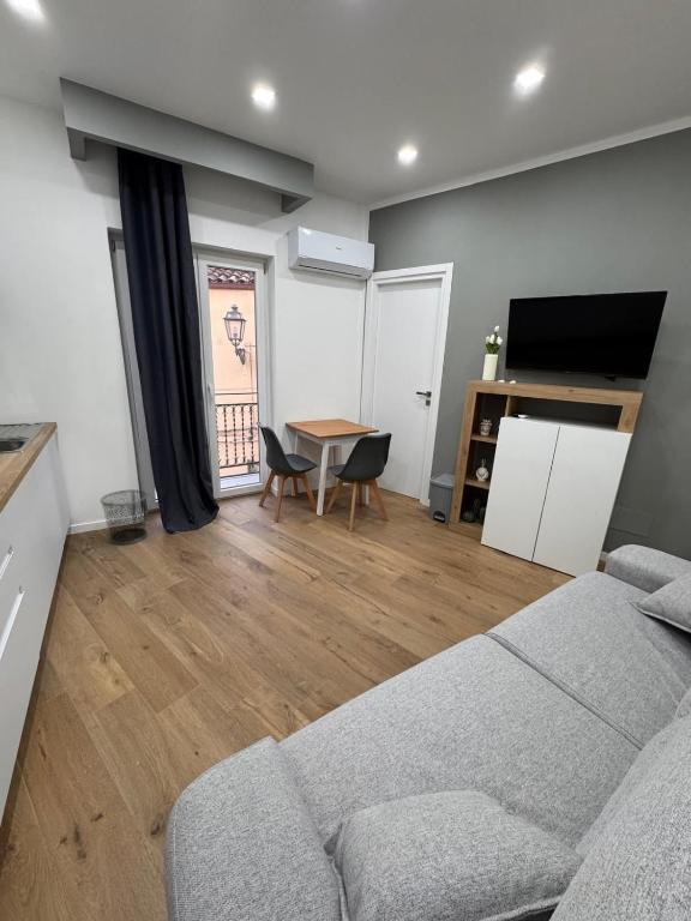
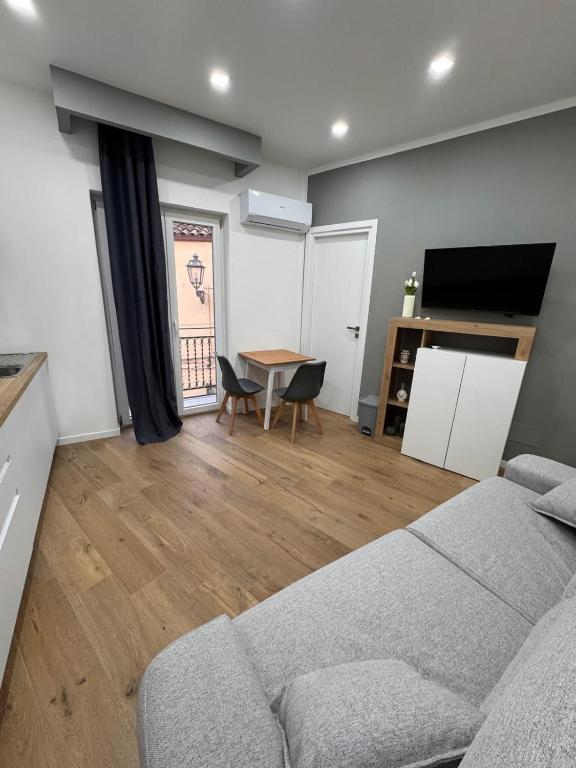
- waste bin (127, 517)
